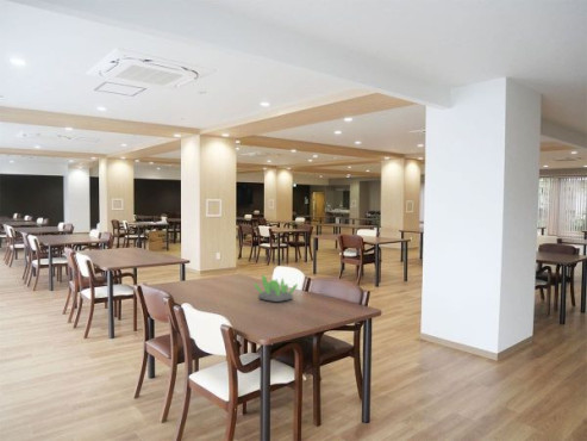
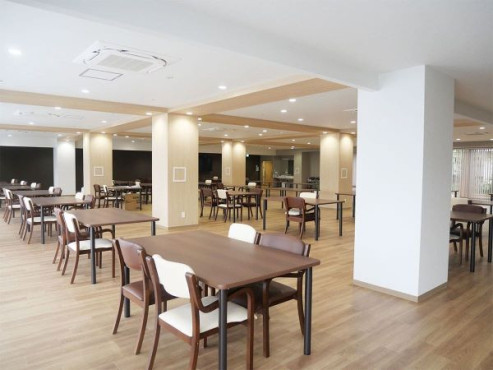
- succulent plant (276, 286)
